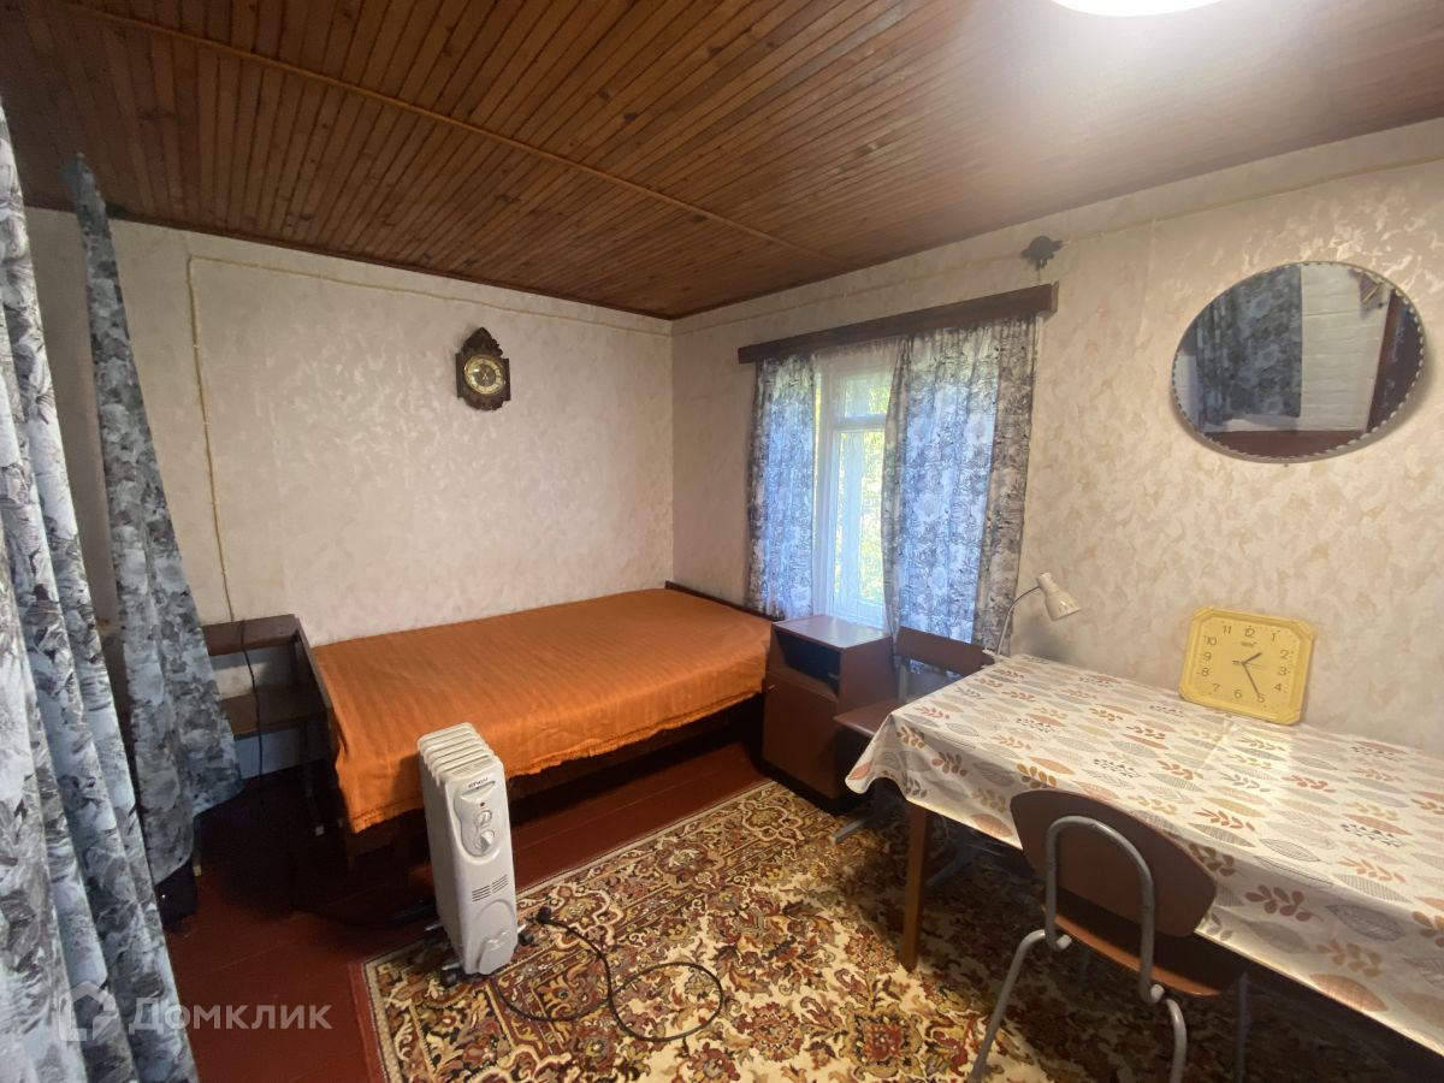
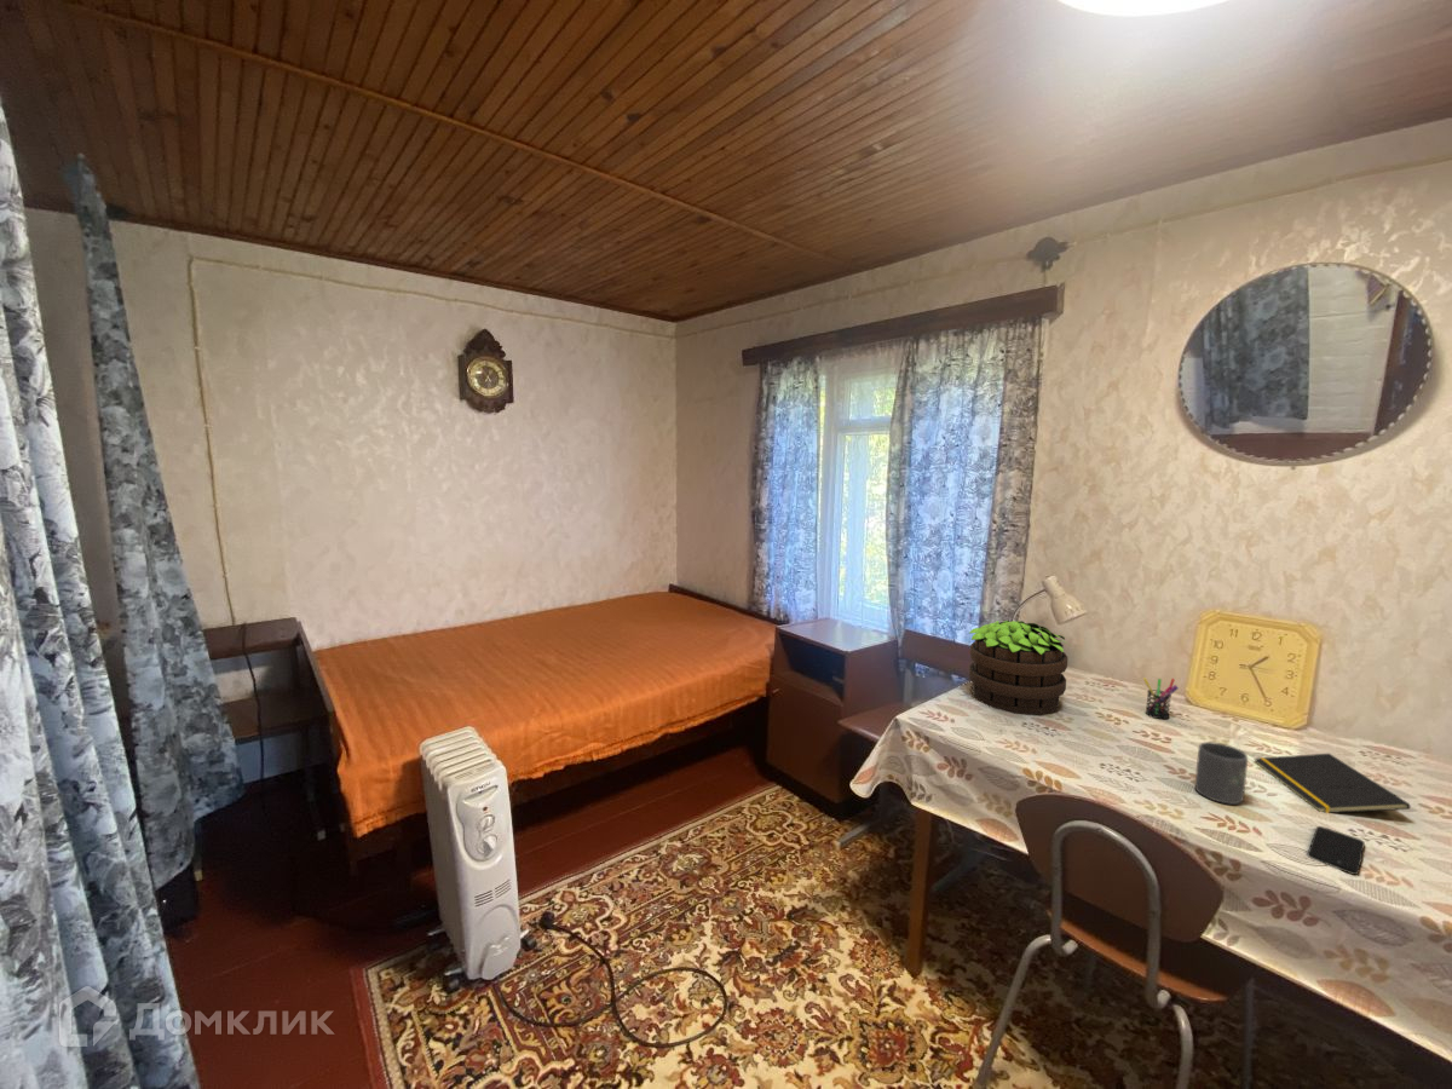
+ potted plant (1016, 661)
+ mug (1223, 771)
+ smartphone (1336, 848)
+ pen holder (1160, 695)
+ notepad (1324, 780)
